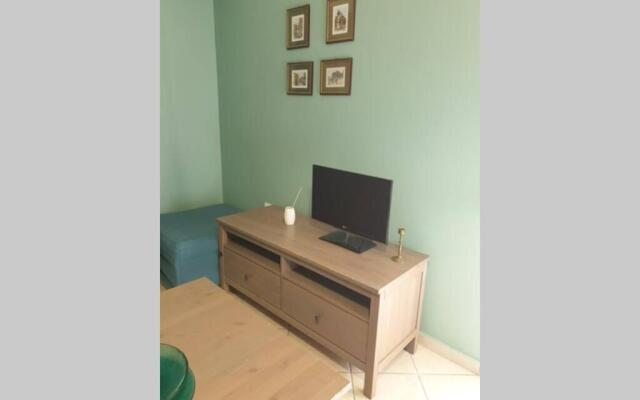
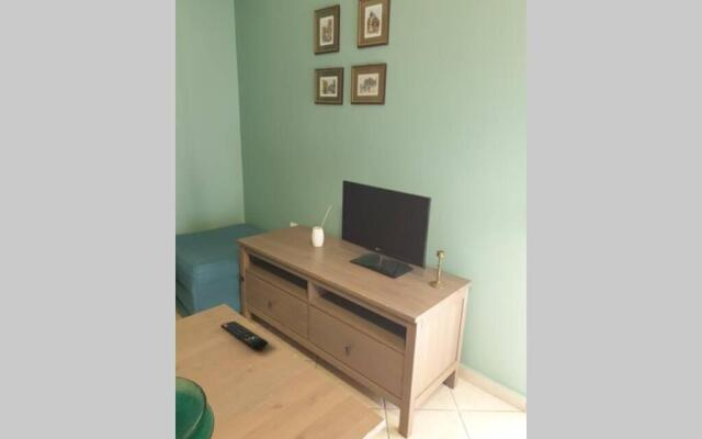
+ remote control (242, 334)
